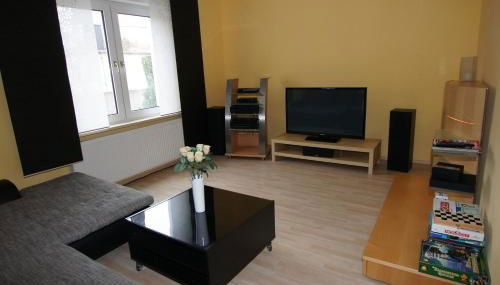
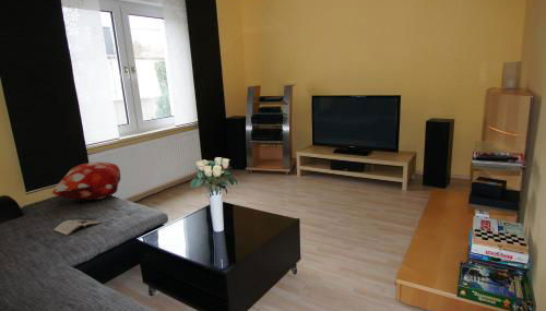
+ decorative pillow (90, 180)
+ magazine (78, 224)
